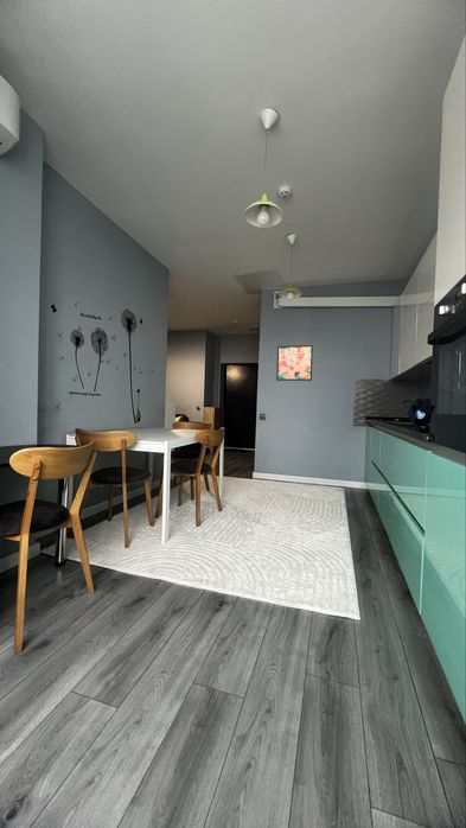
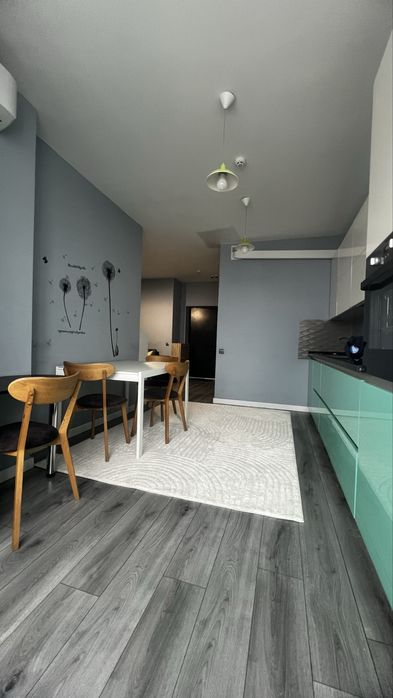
- wall art (294, 363)
